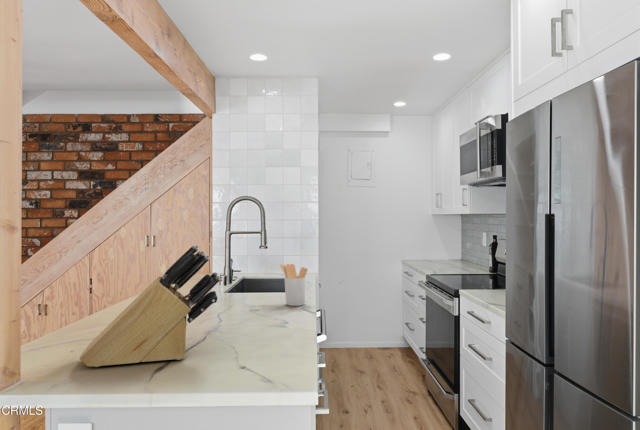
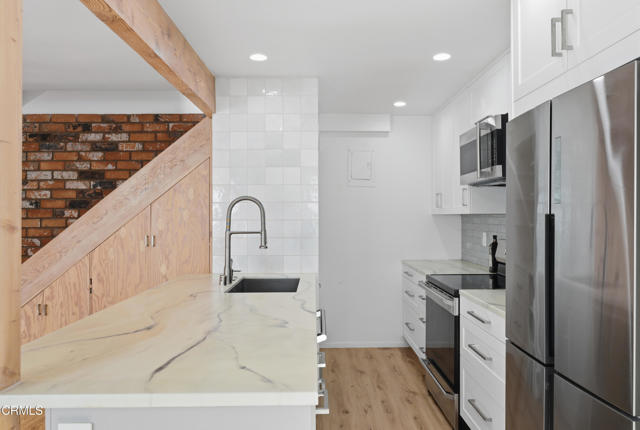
- utensil holder (292, 283)
- knife block (154, 301)
